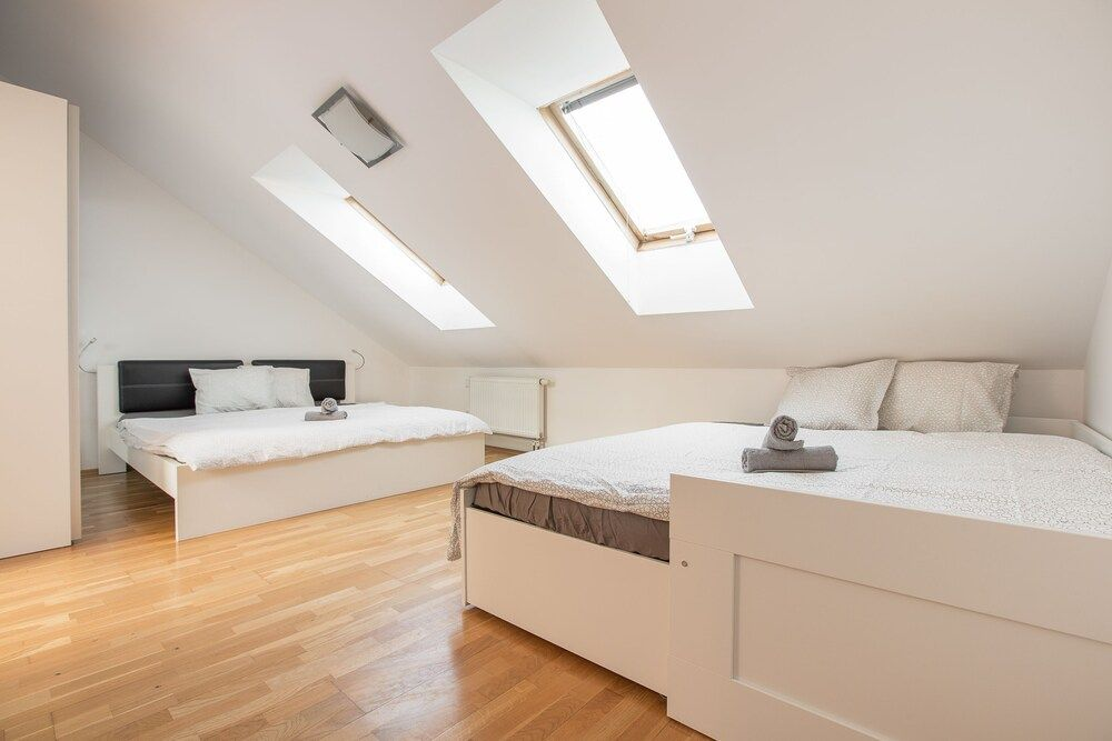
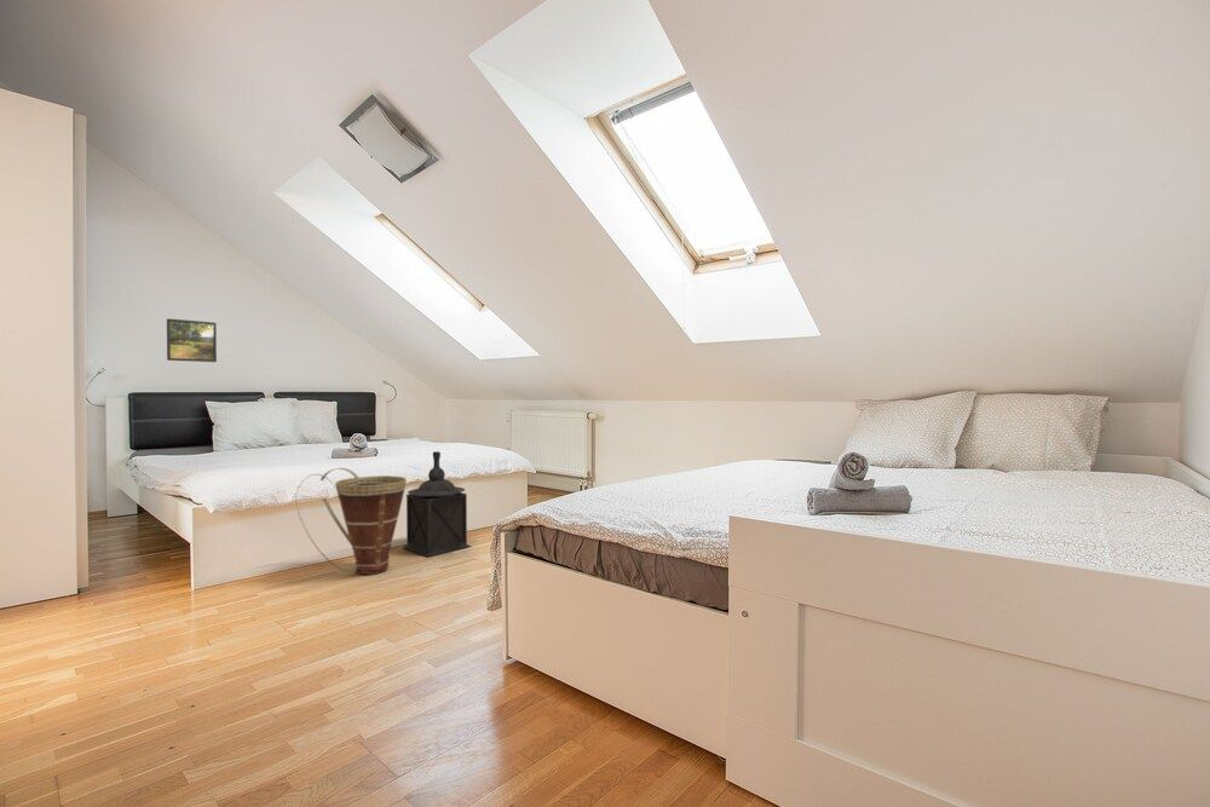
+ basket (351, 520)
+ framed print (191, 340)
+ lantern (437, 498)
